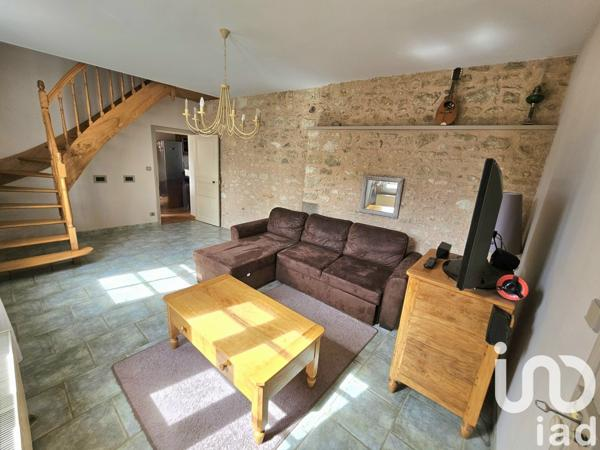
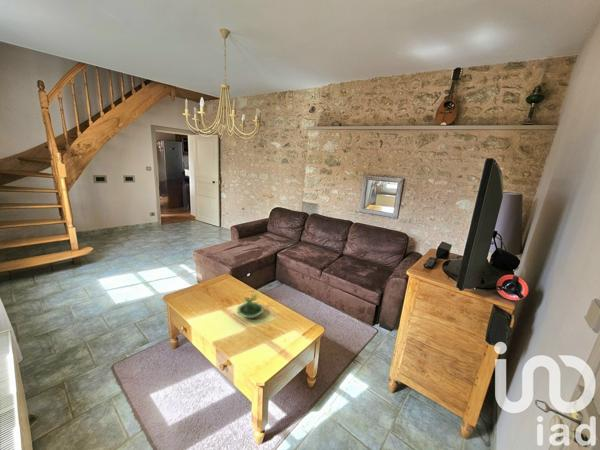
+ terrarium (252, 296)
